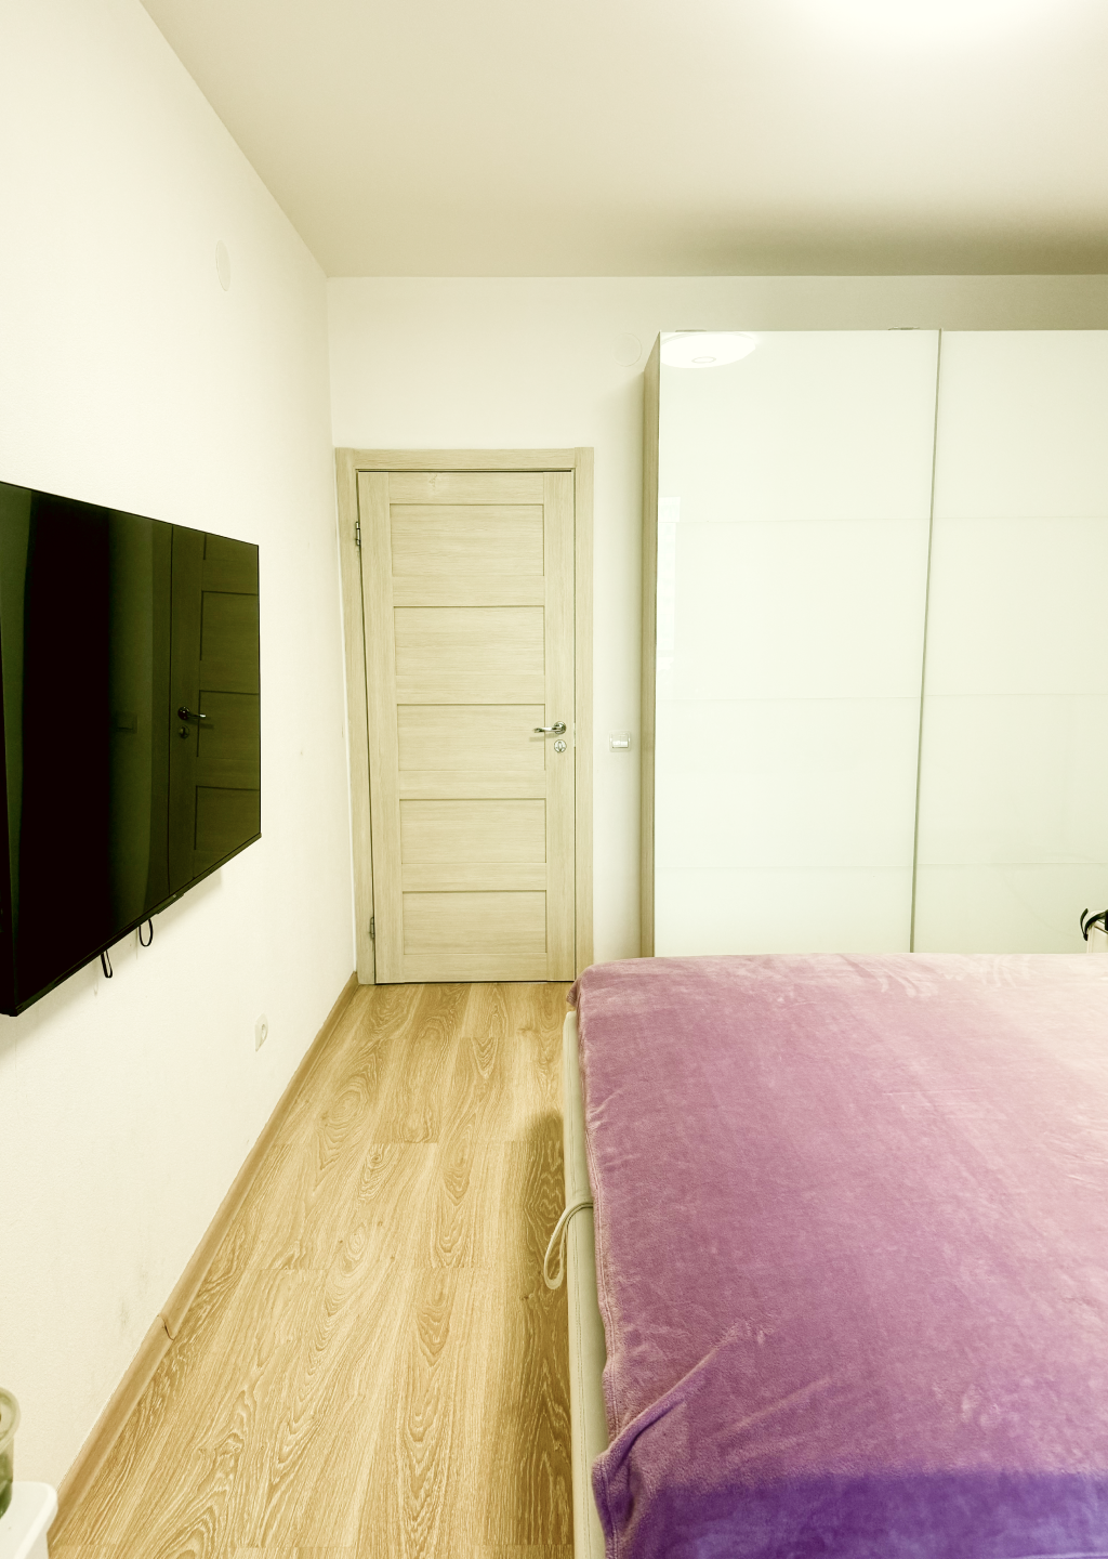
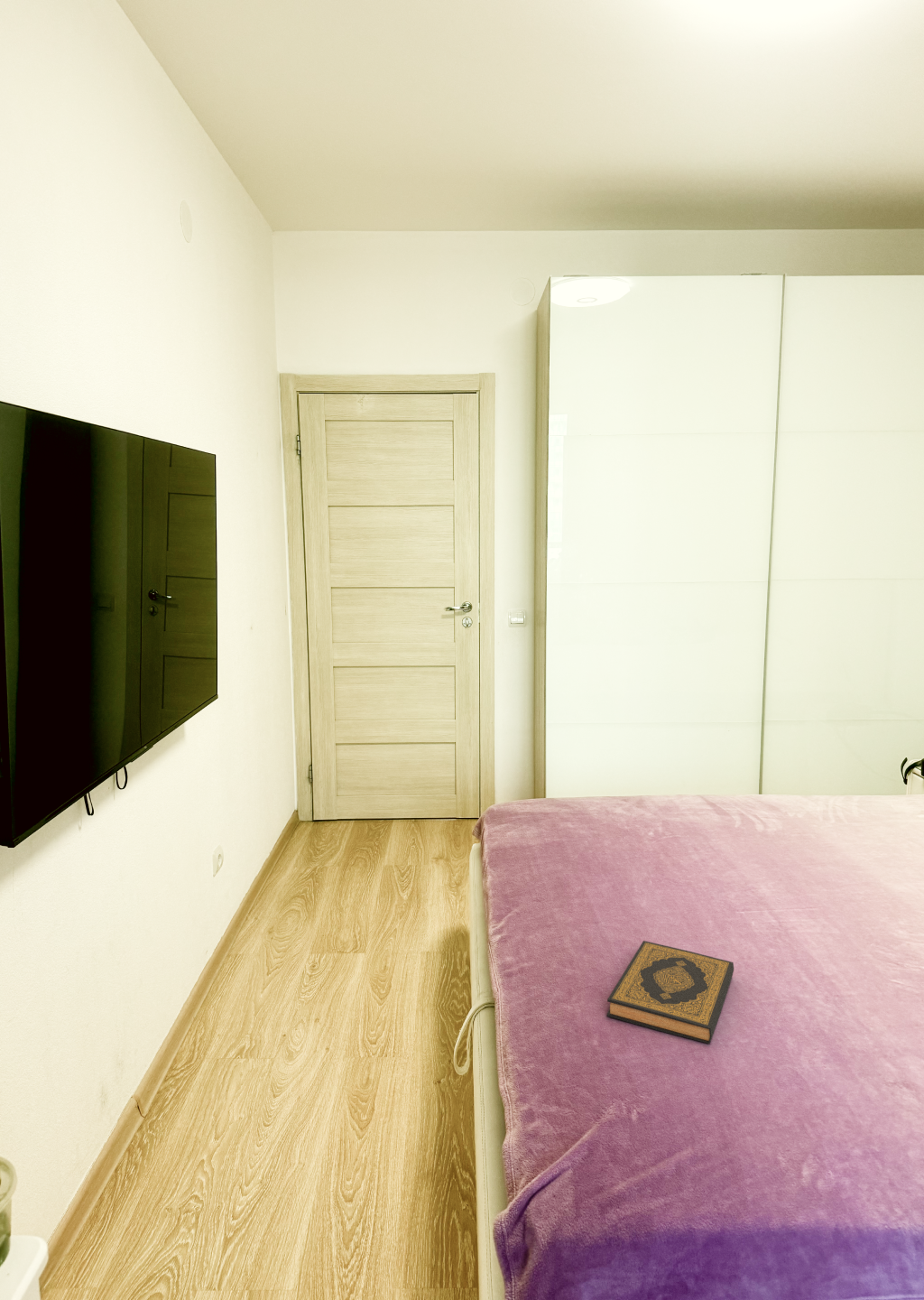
+ hardback book (673, 987)
